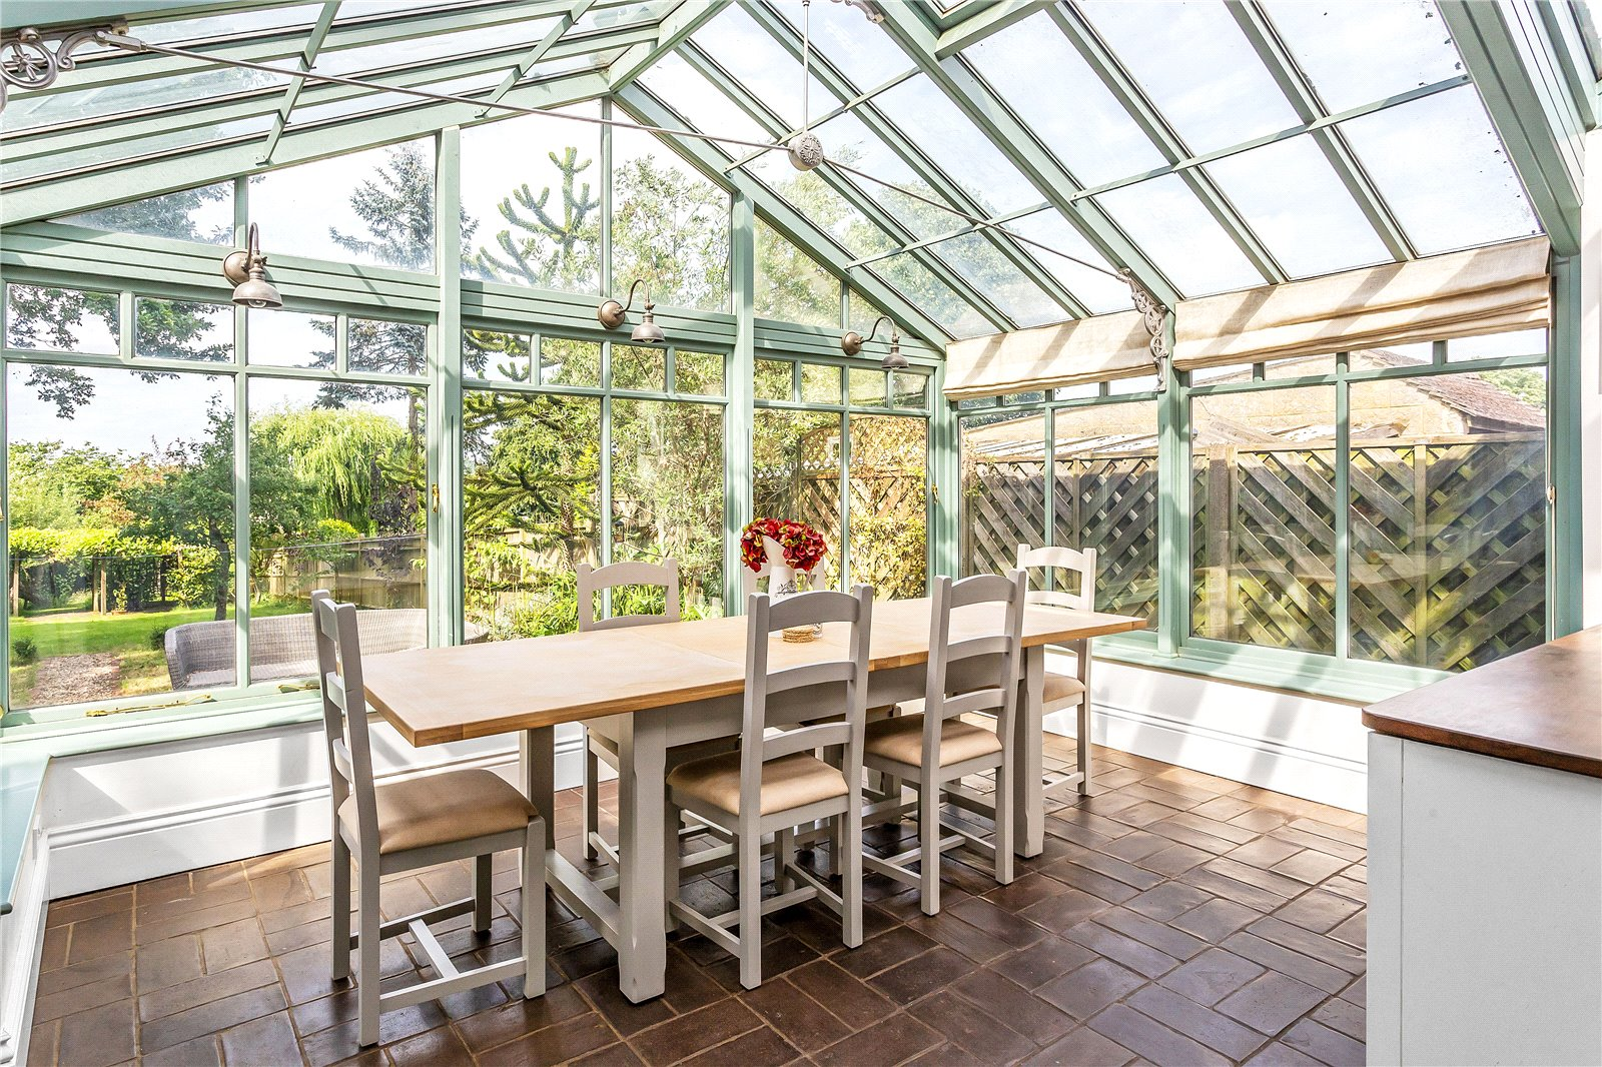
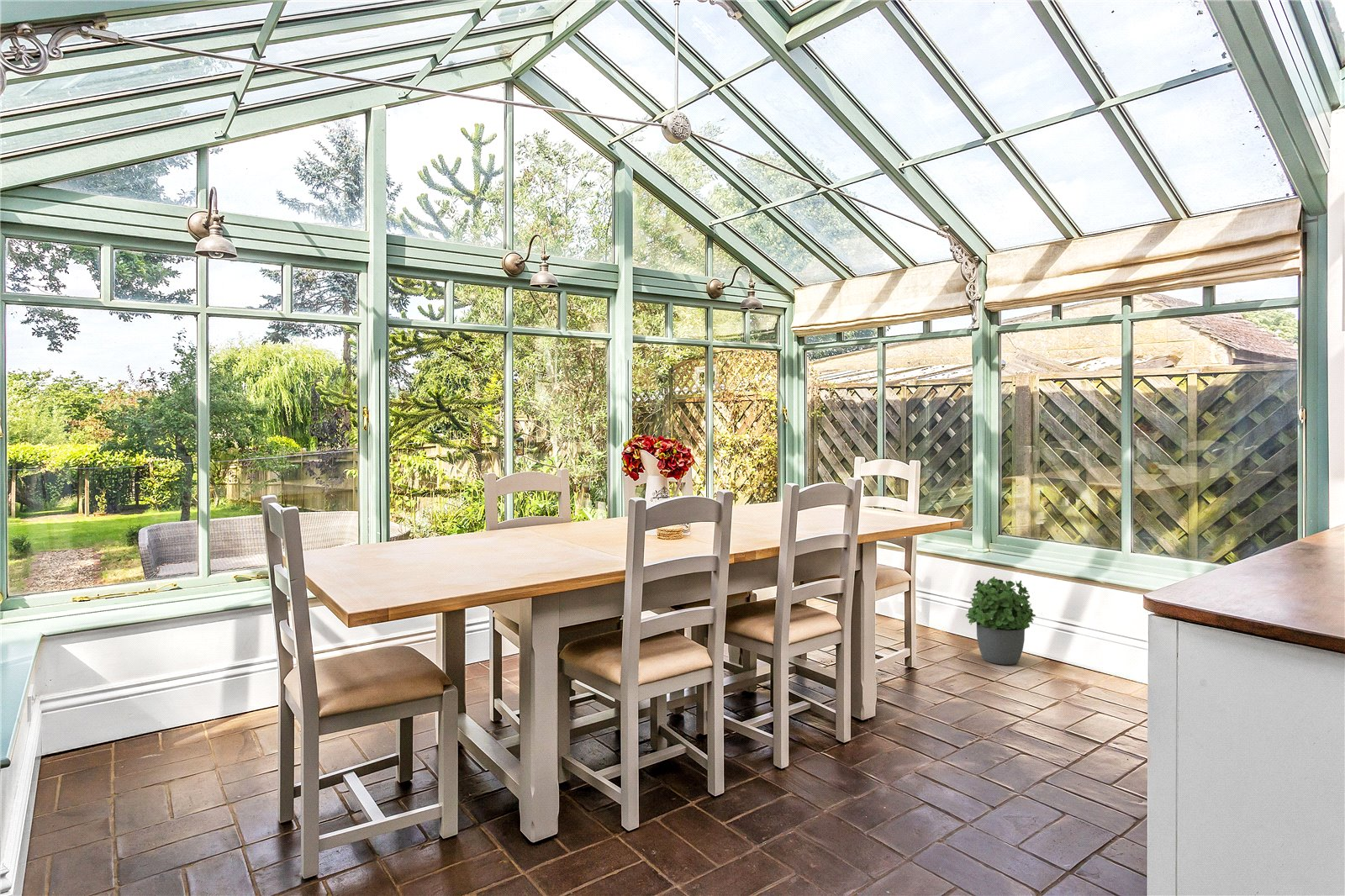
+ potted plant (1000, 618)
